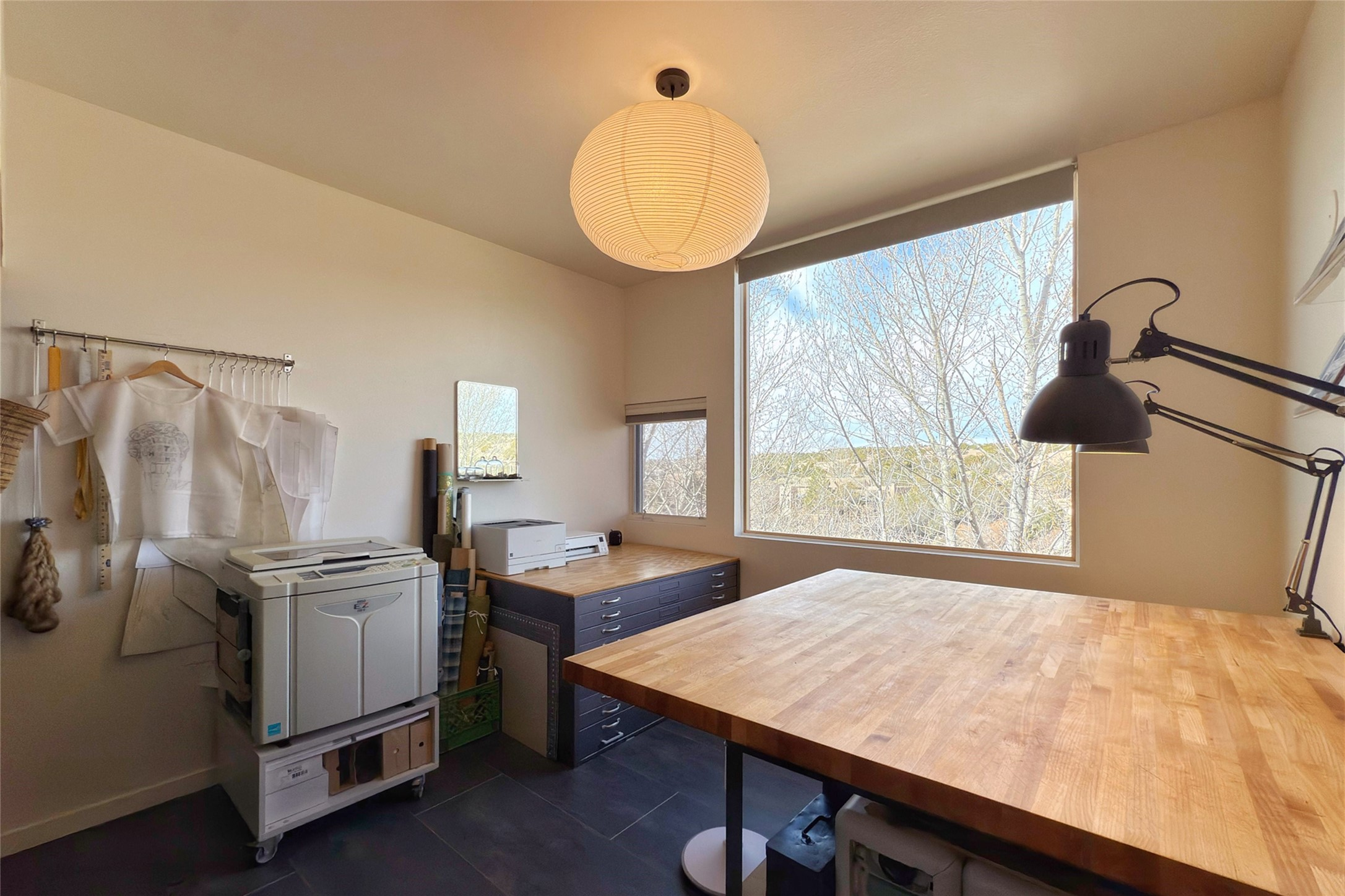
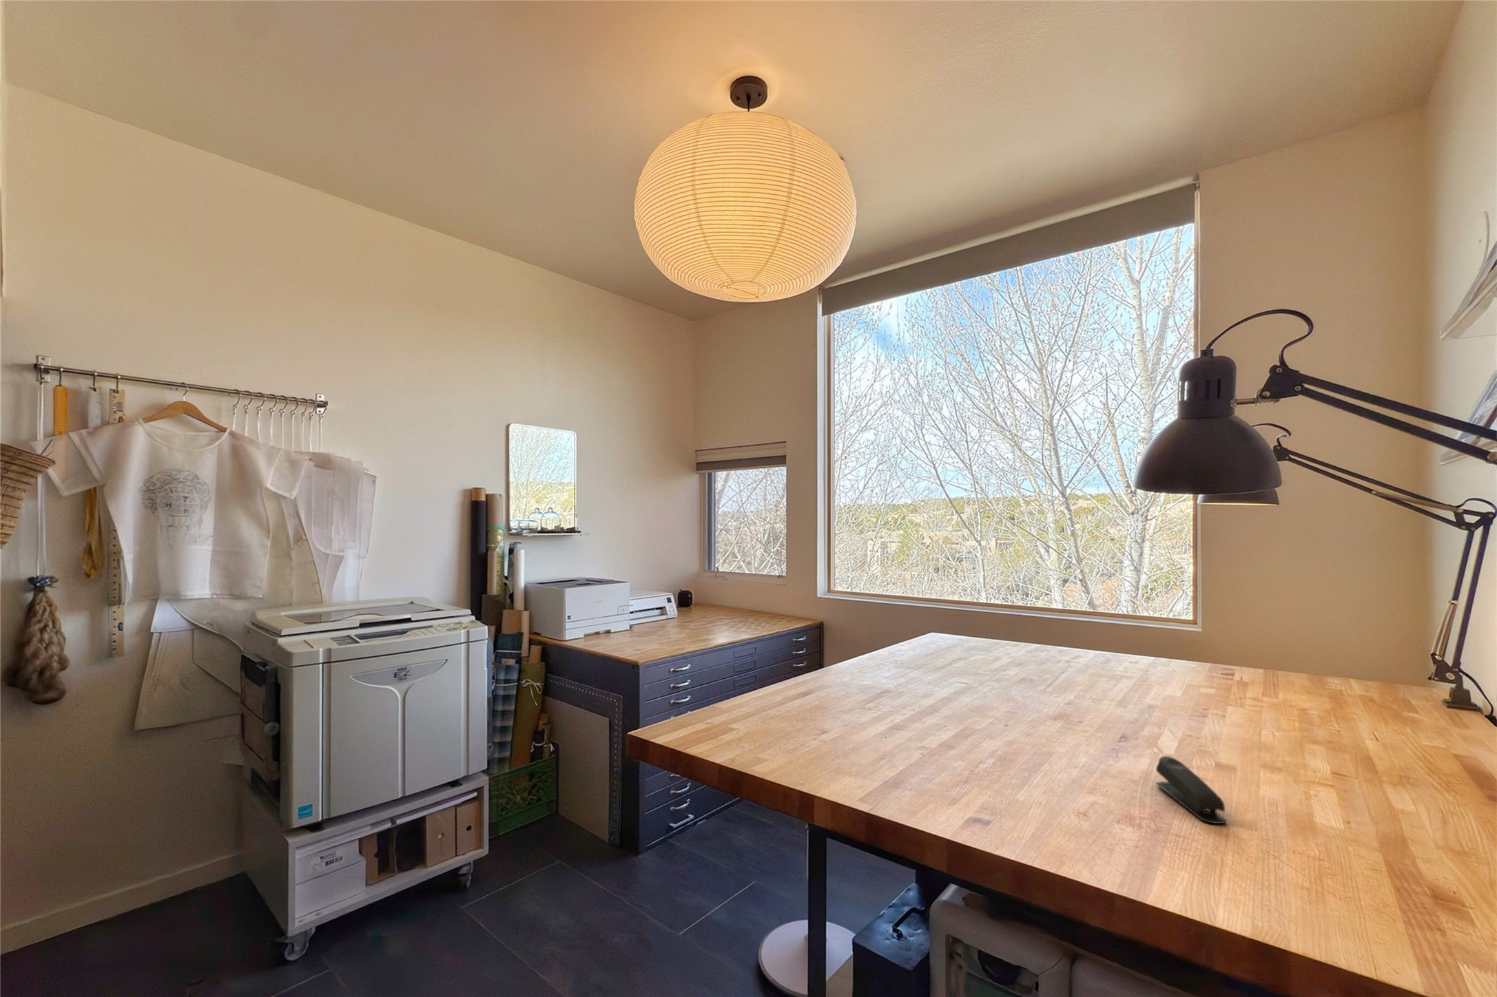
+ stapler (1189, 787)
